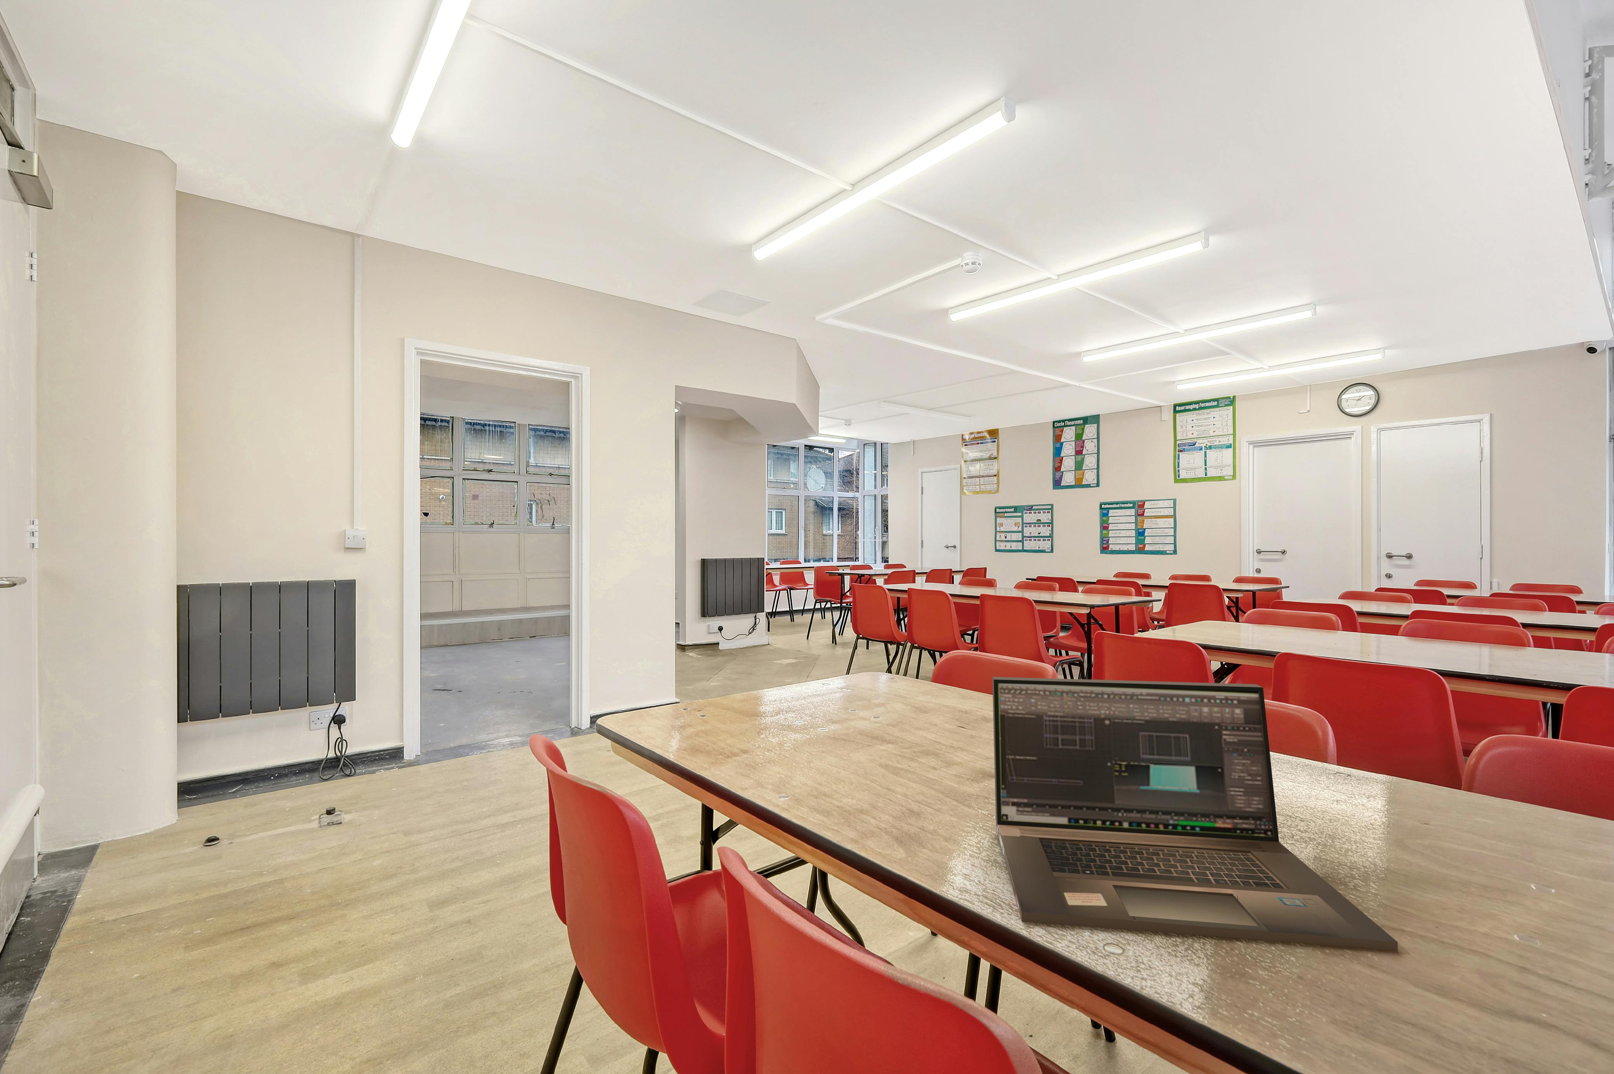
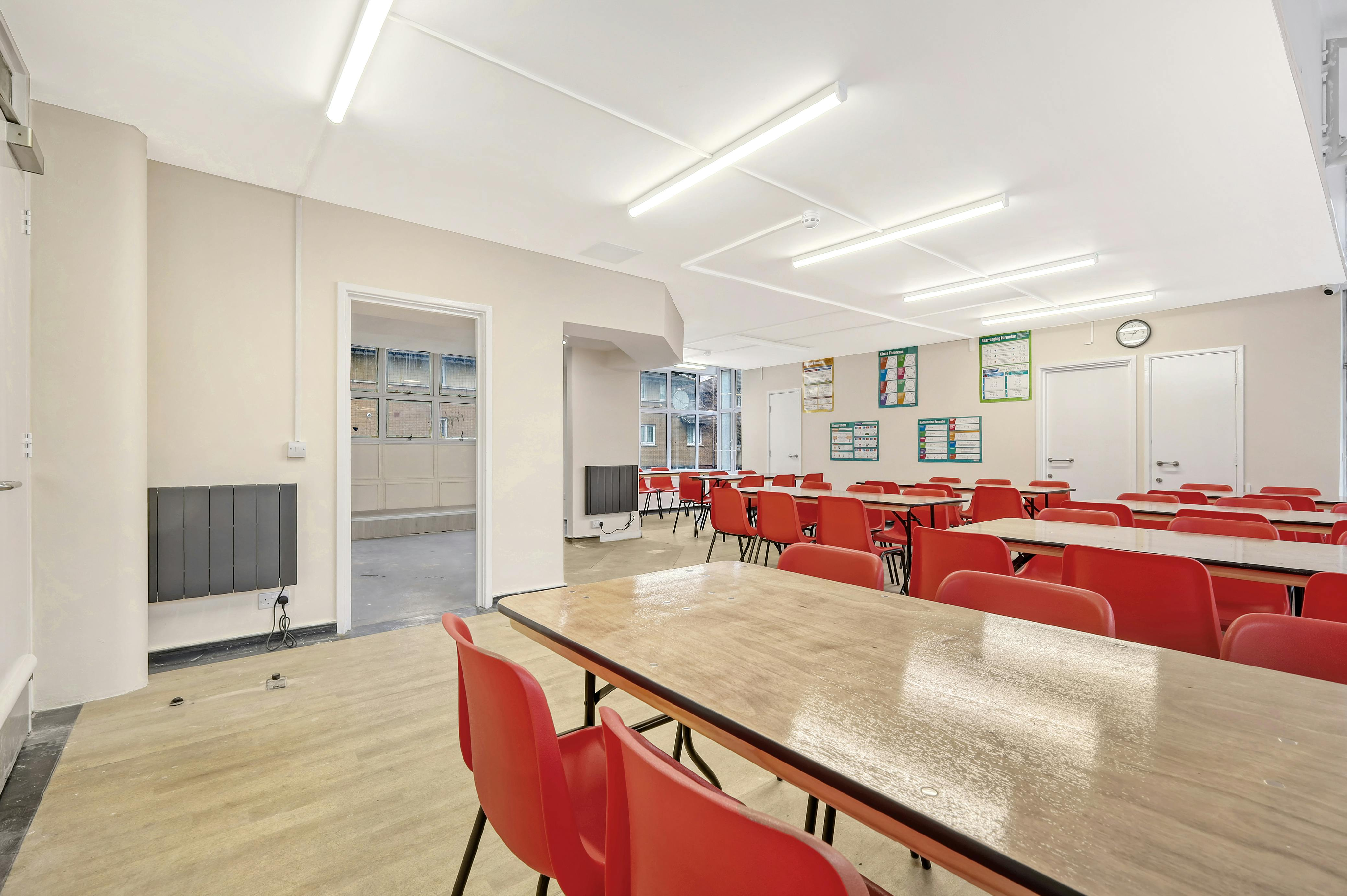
- laptop (1154, 788)
